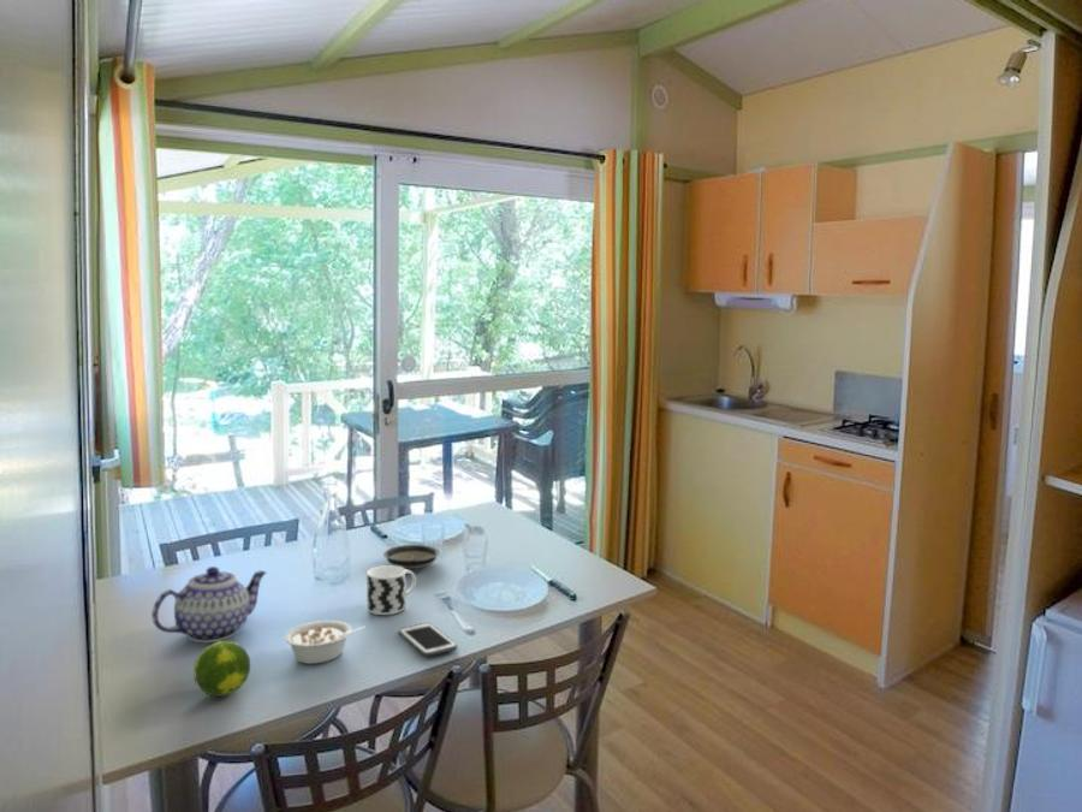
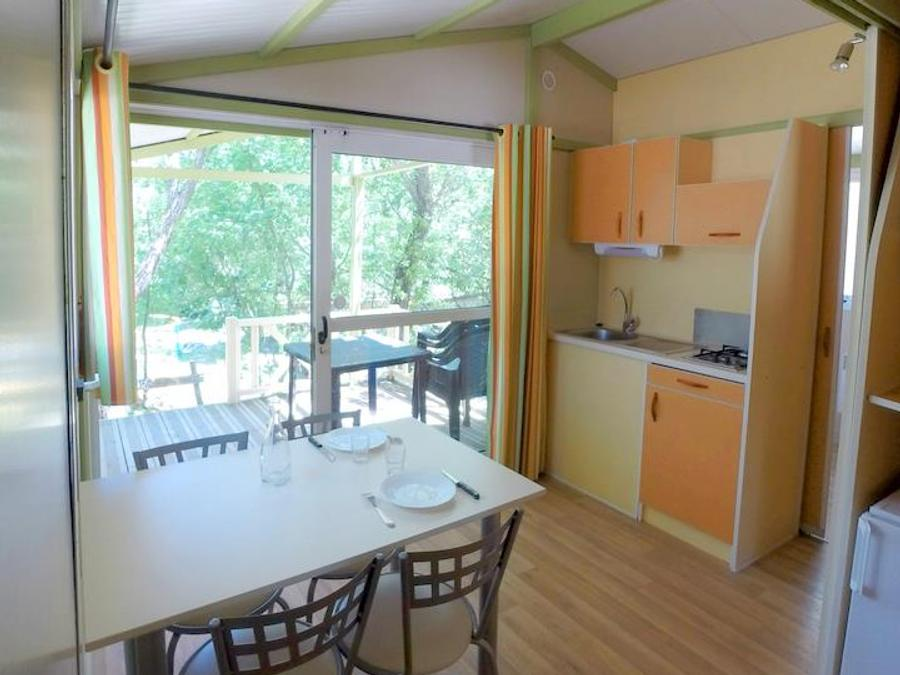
- fruit (221, 668)
- cup (392, 588)
- saucer (411, 558)
- legume (321, 640)
- teapot (212, 600)
- cell phone (427, 639)
